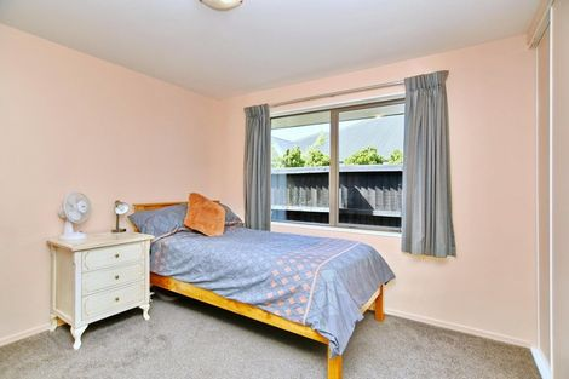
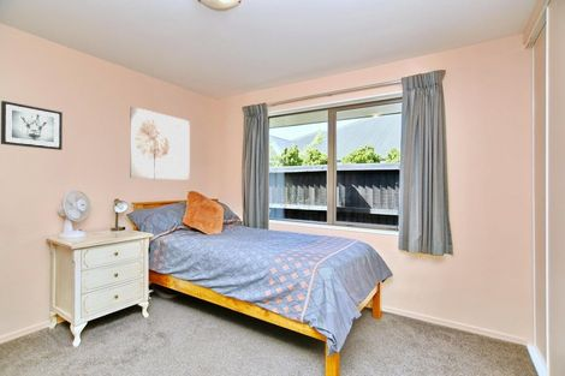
+ wall art (32, 126)
+ wall art (162, 147)
